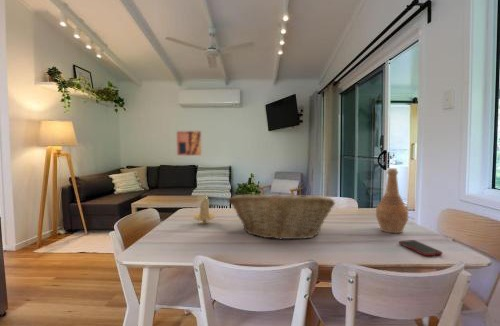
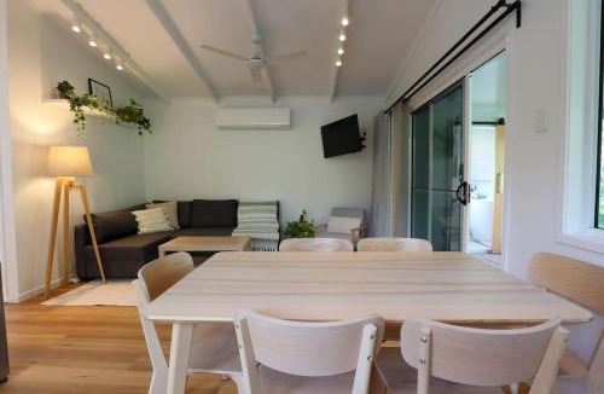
- candle holder (204, 209)
- cell phone (419, 247)
- wall art (189, 143)
- vase (392, 199)
- fruit basket (280, 210)
